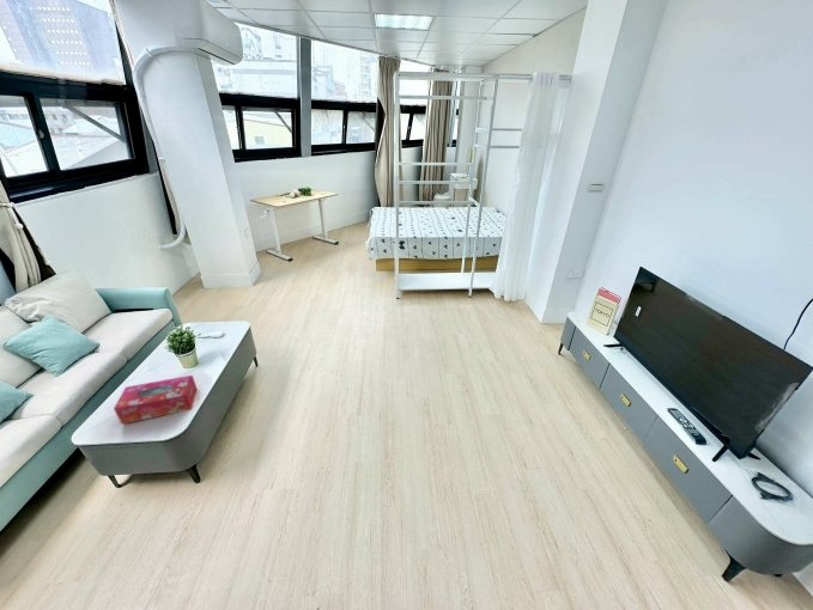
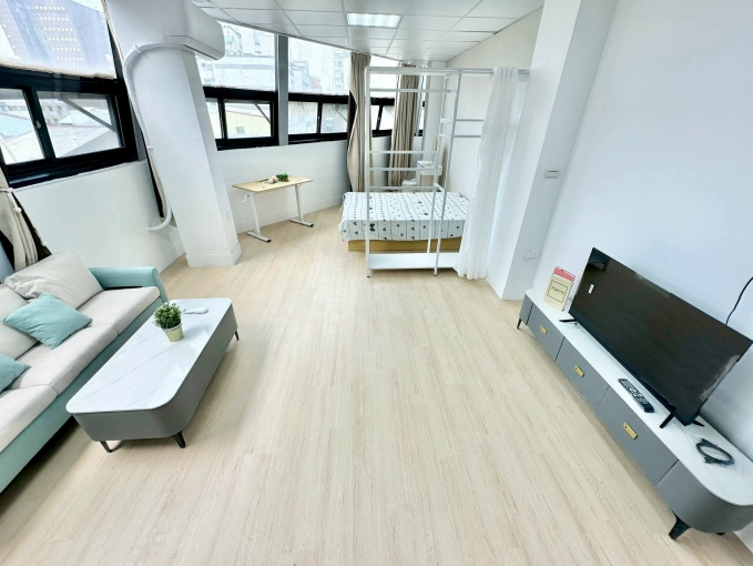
- tissue box (158, 398)
